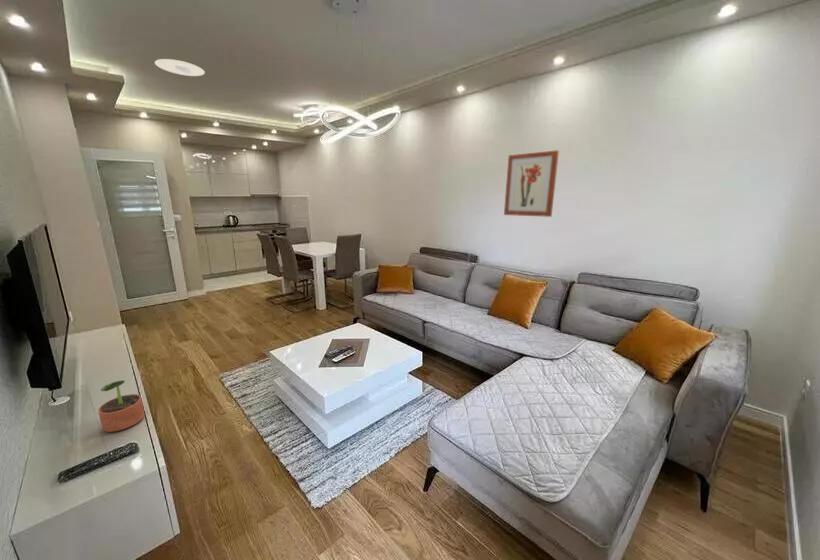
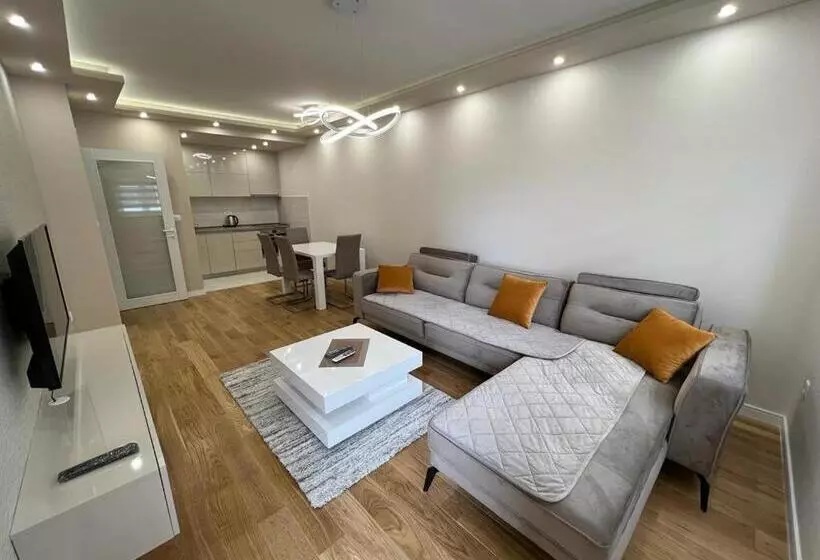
- recessed light (180, 65)
- wall art (529, 185)
- potted plant (119, 399)
